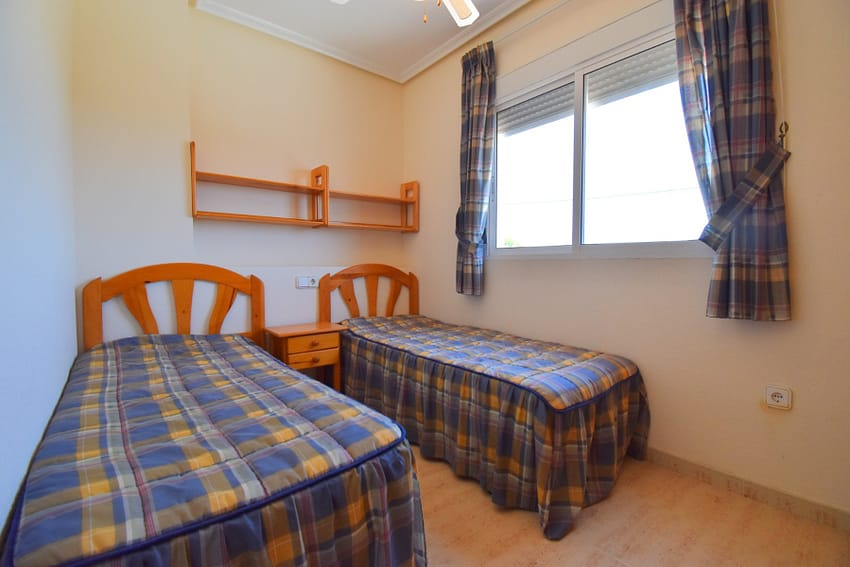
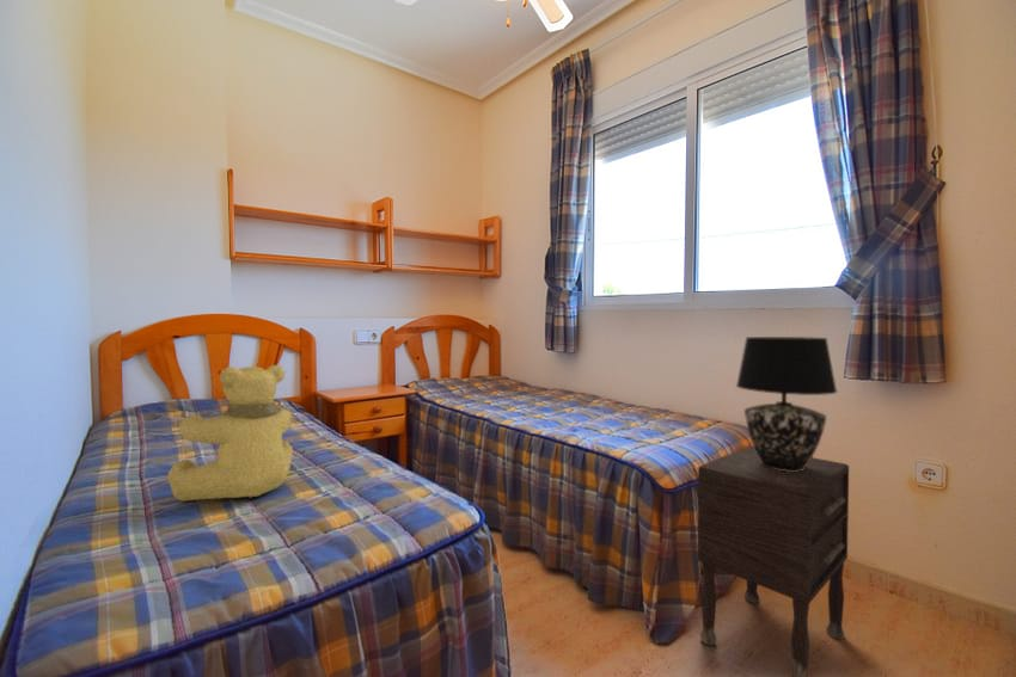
+ teddy bear (243, 429)
+ table lamp (783, 401)
+ nightstand (776, 553)
